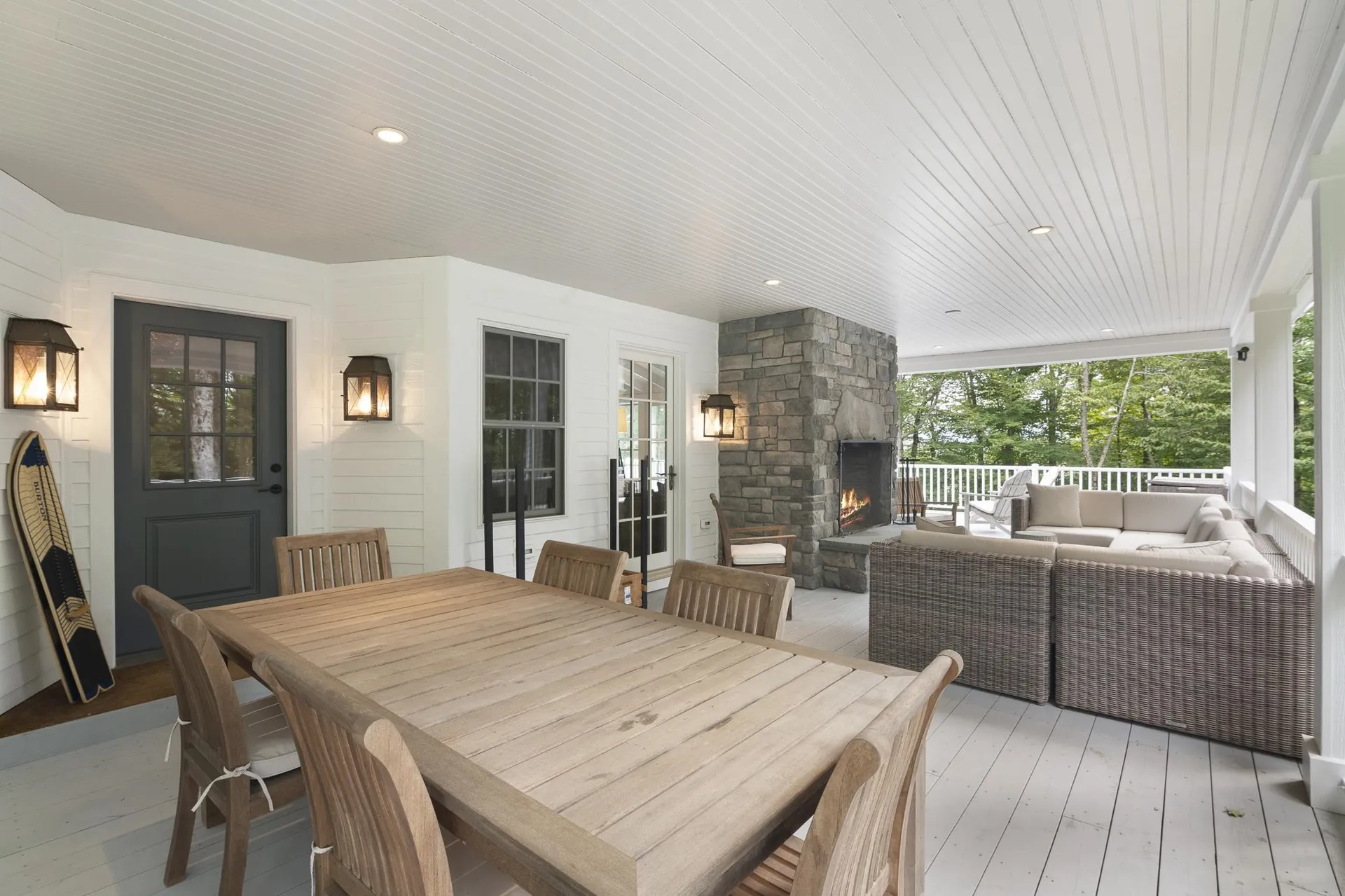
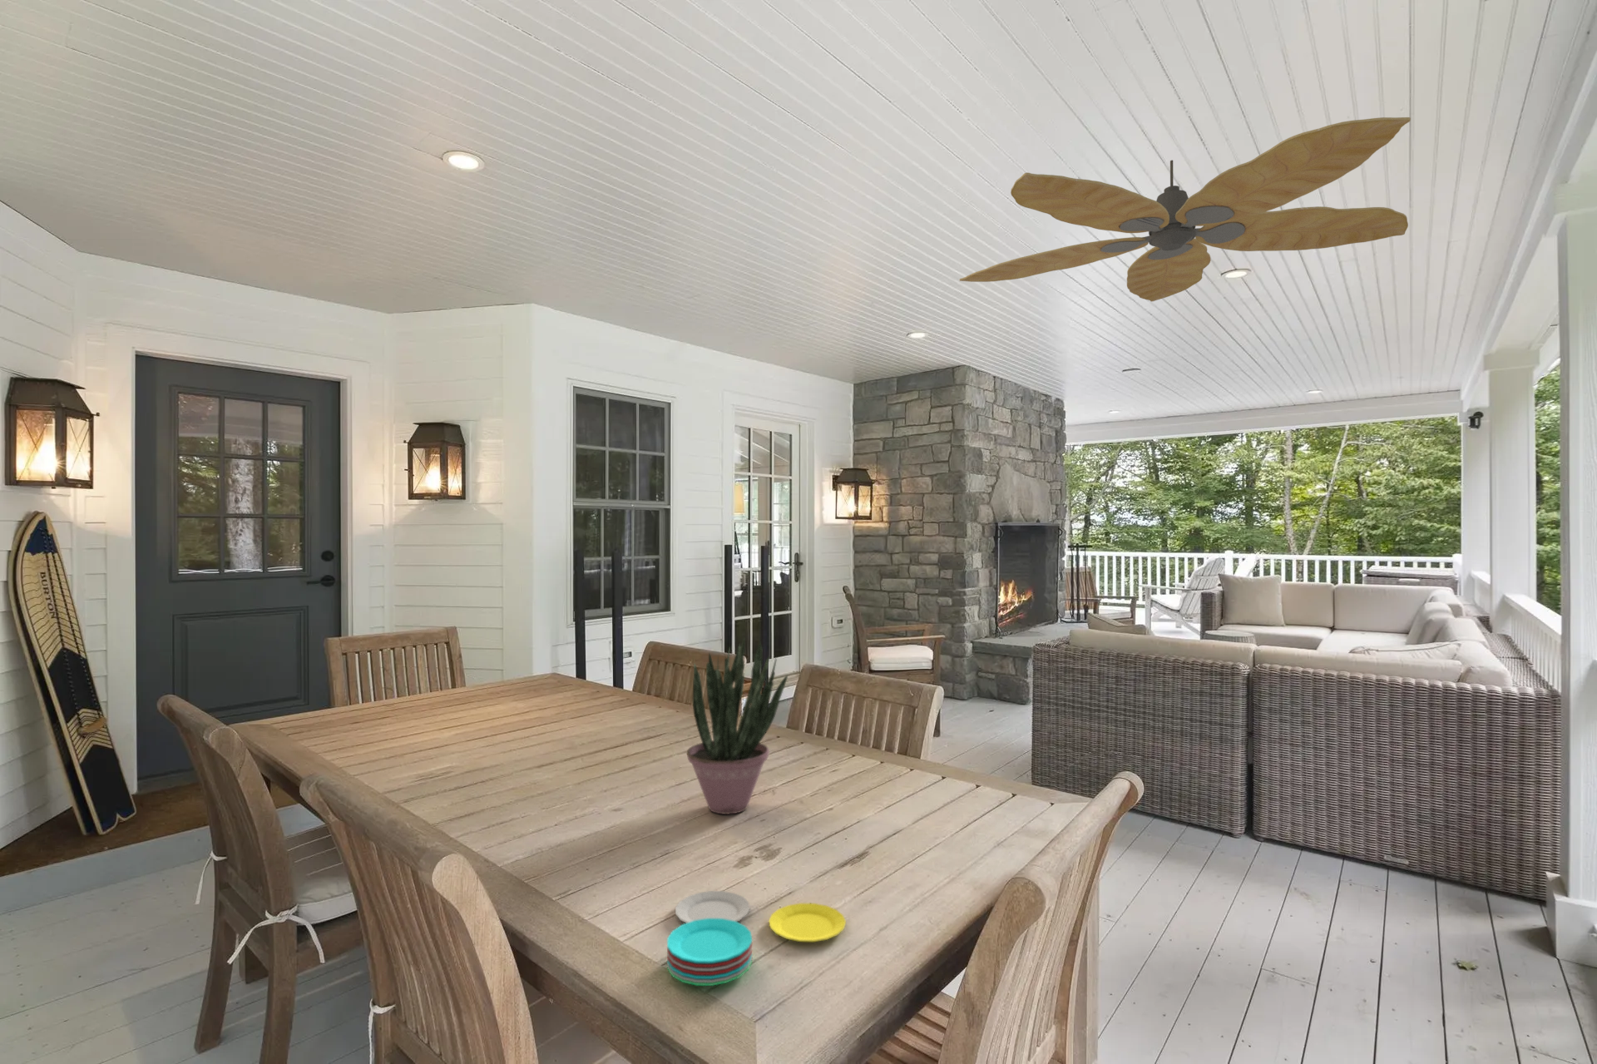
+ plate (735, 917)
+ potted plant (737, 722)
+ ceiling fan (1162, 210)
